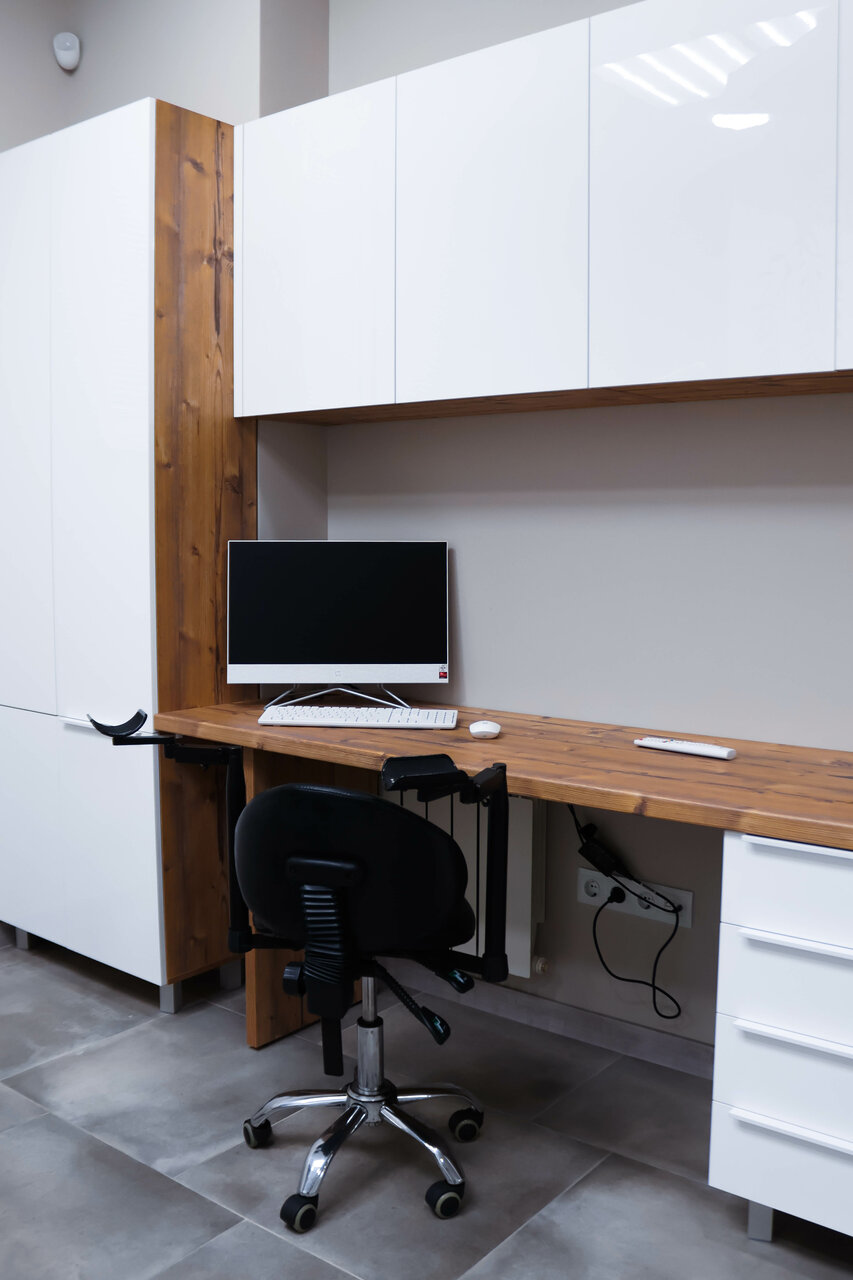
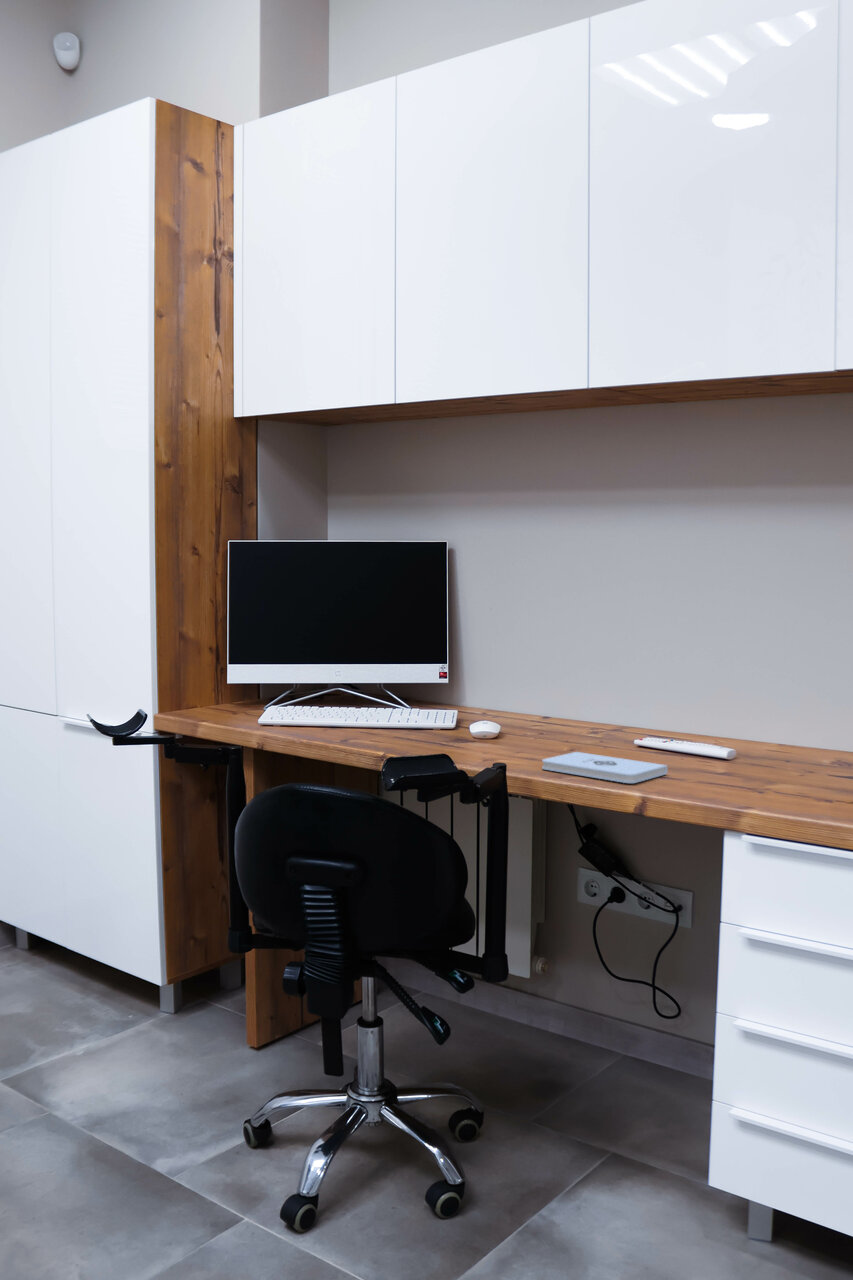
+ notepad (602, 766)
